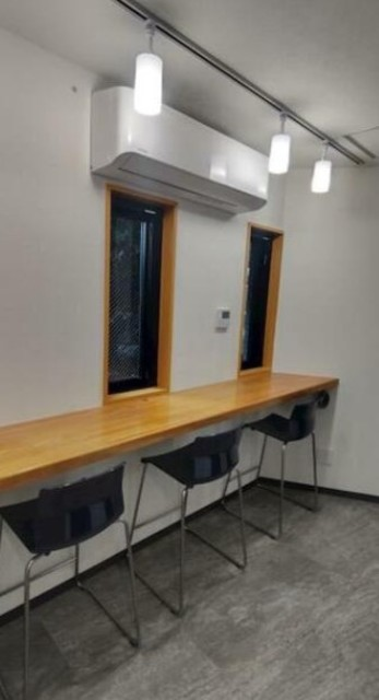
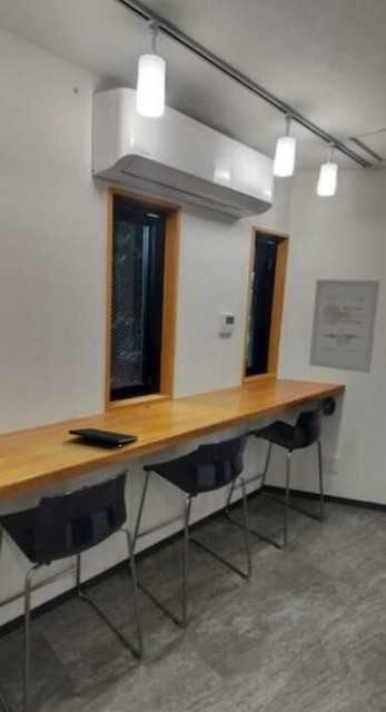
+ notepad (103, 435)
+ wall art (343, 325)
